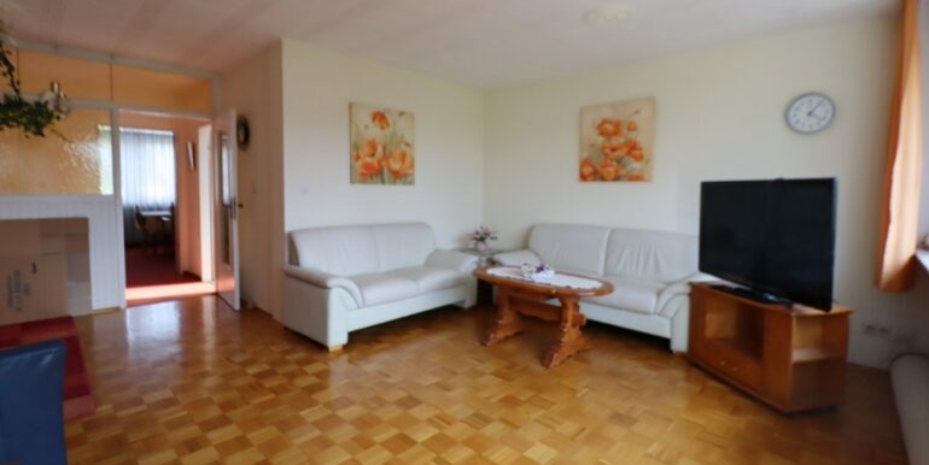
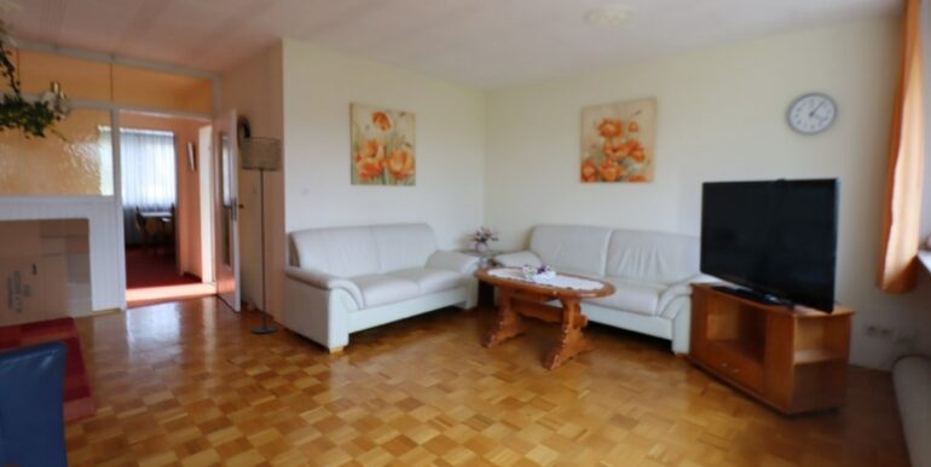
+ floor lamp (262, 236)
